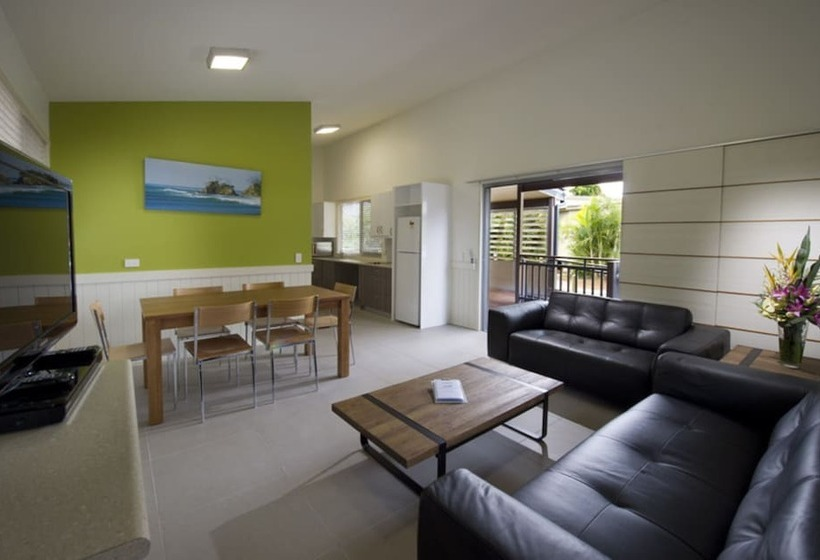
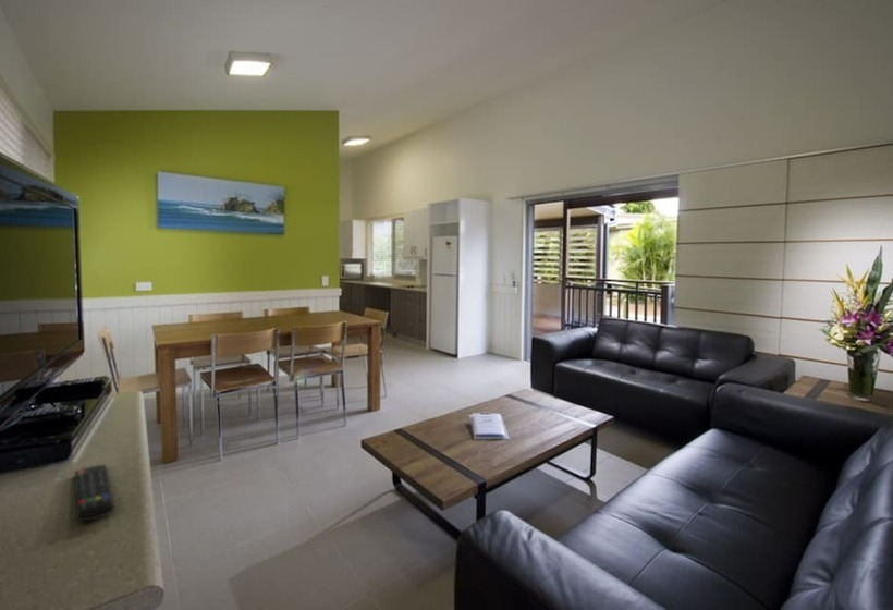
+ remote control (93, 490)
